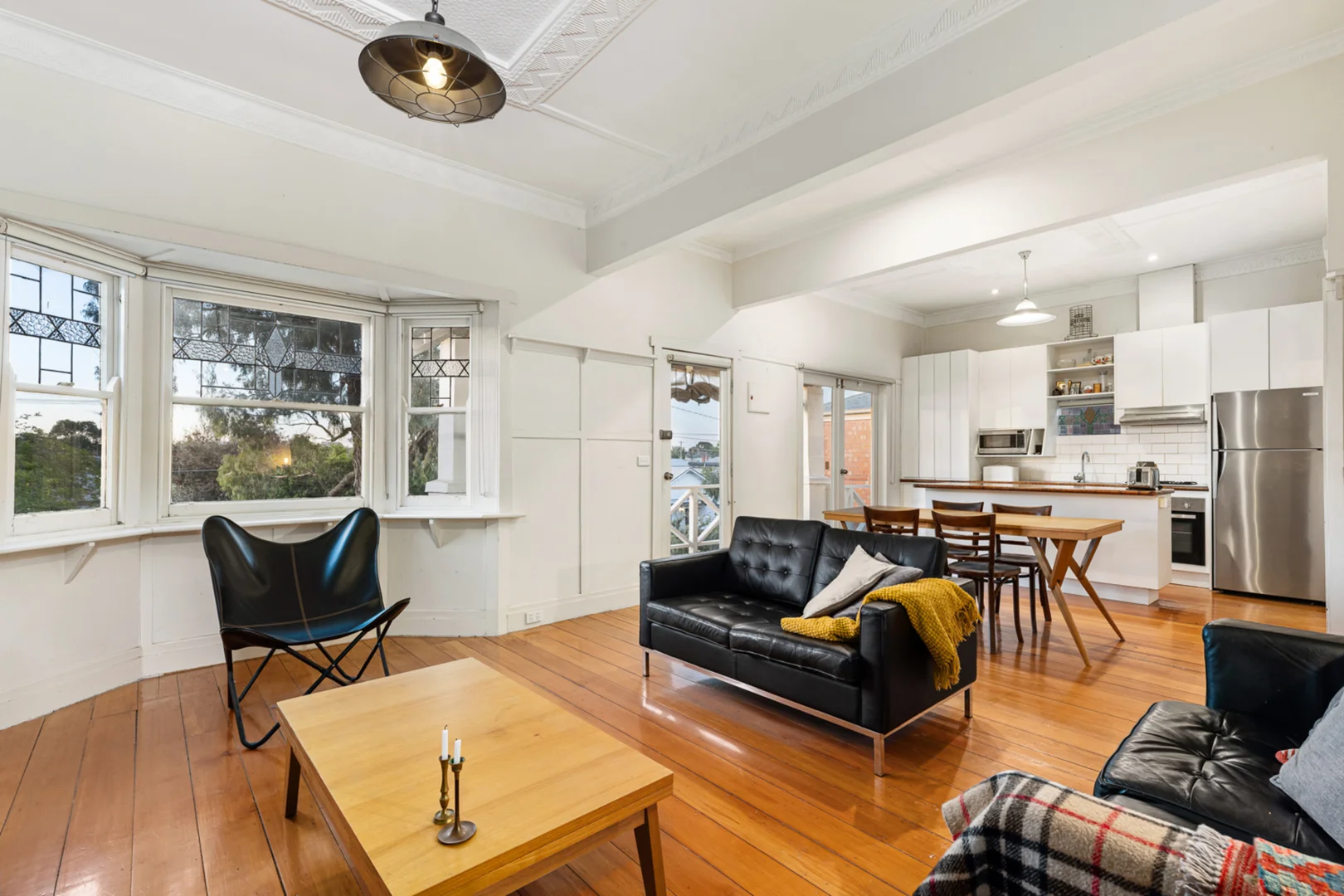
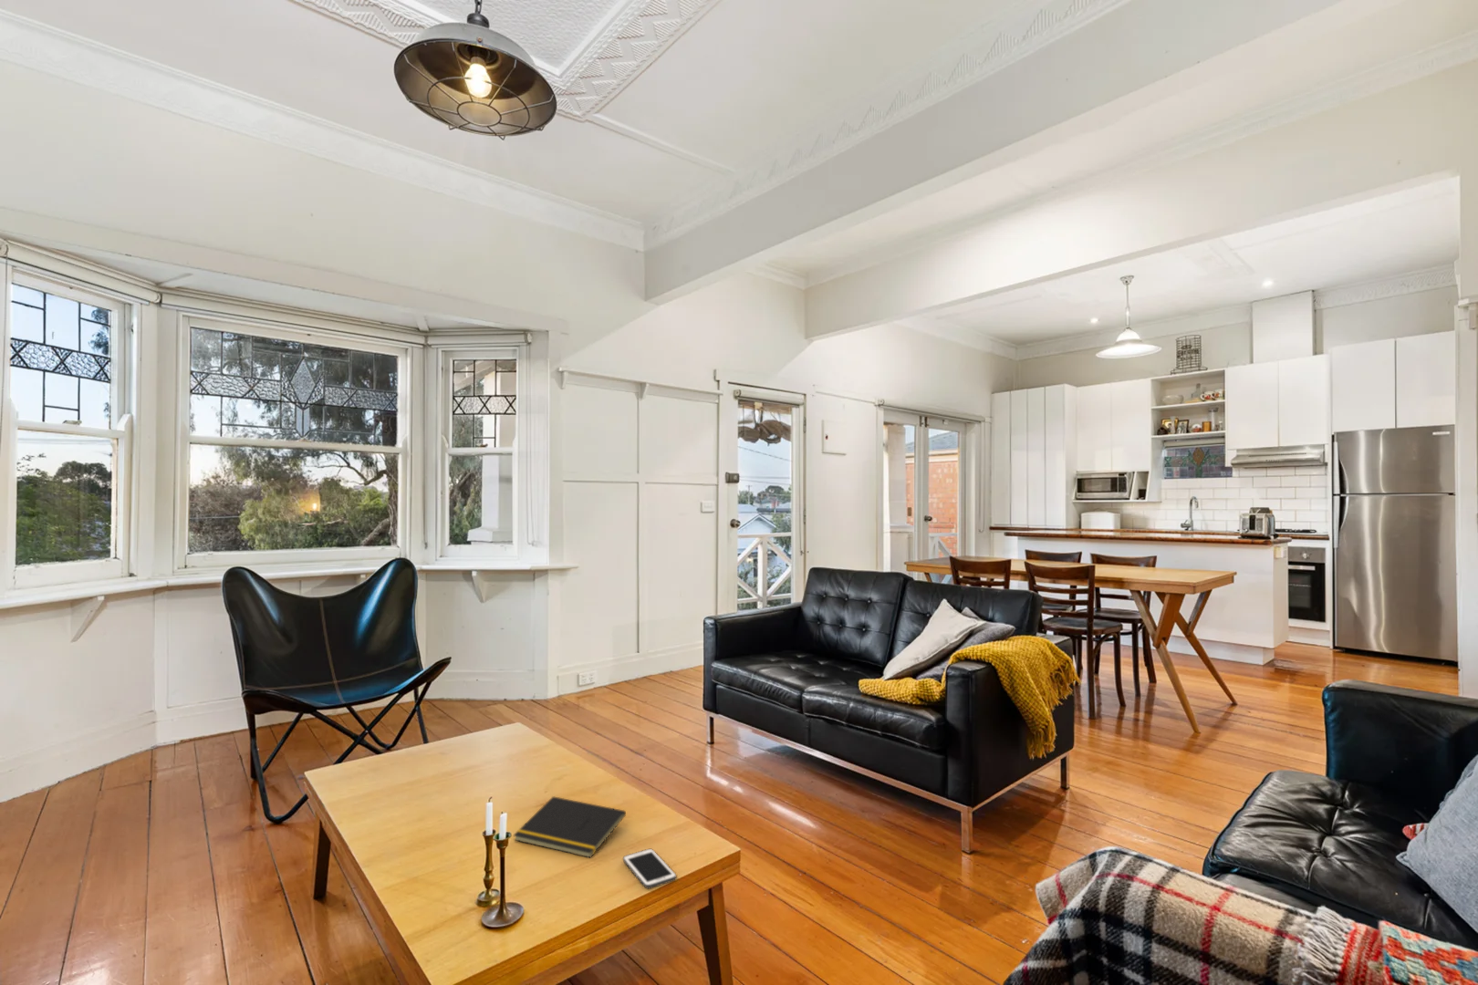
+ notepad (571, 824)
+ cell phone (649, 867)
